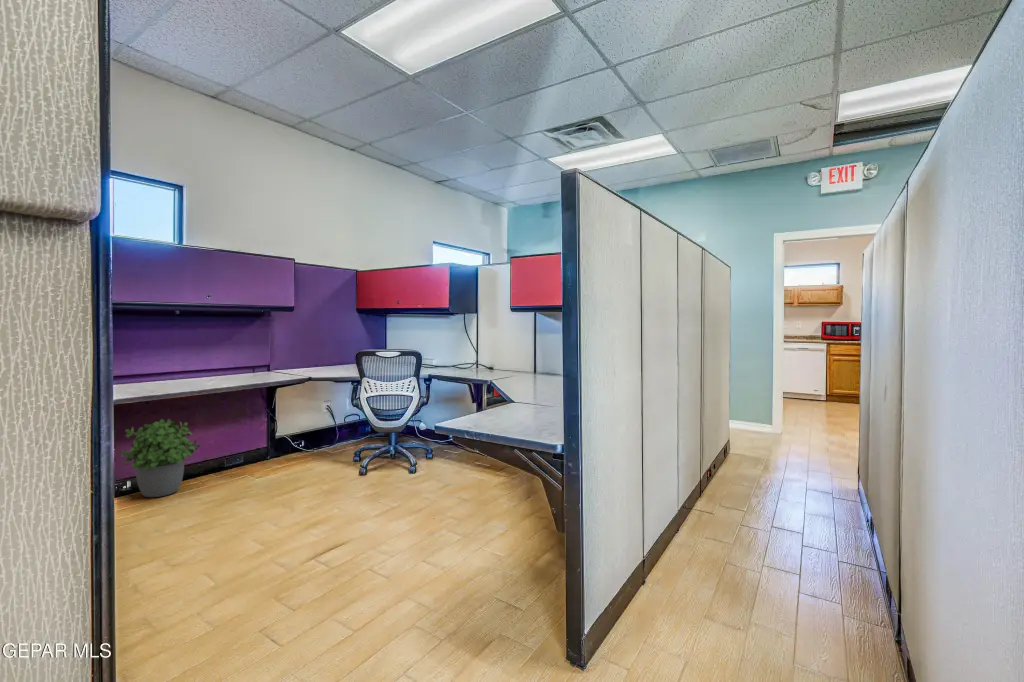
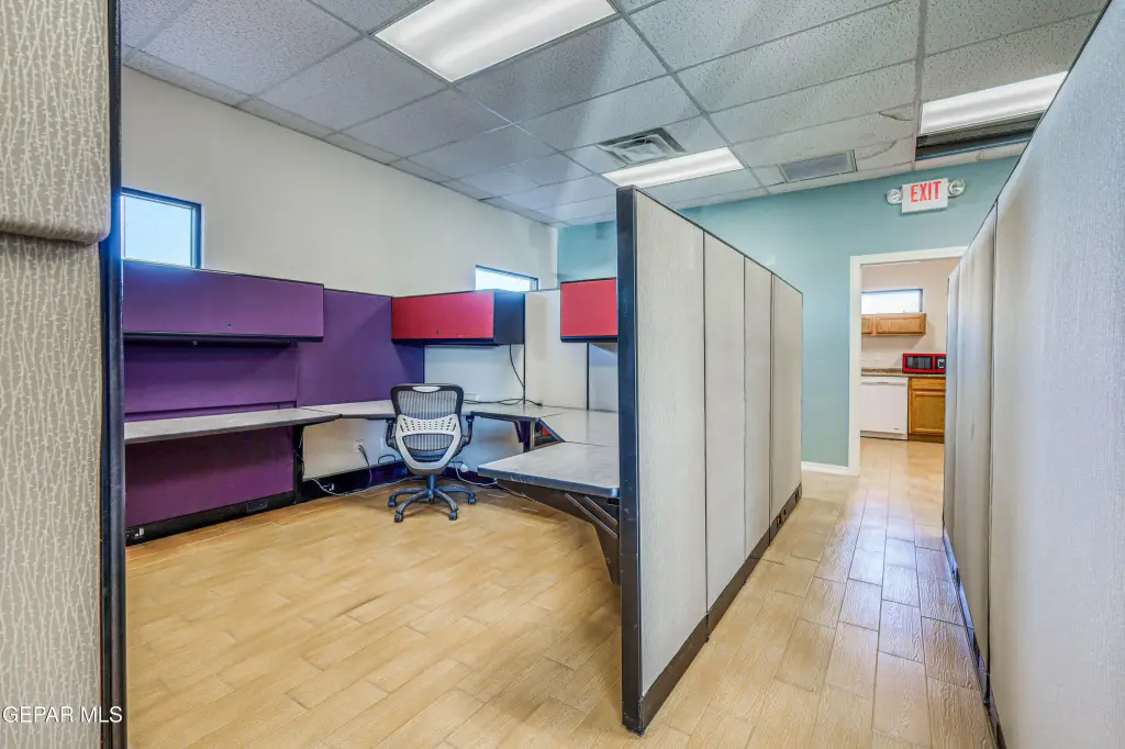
- potted plant (162, 455)
